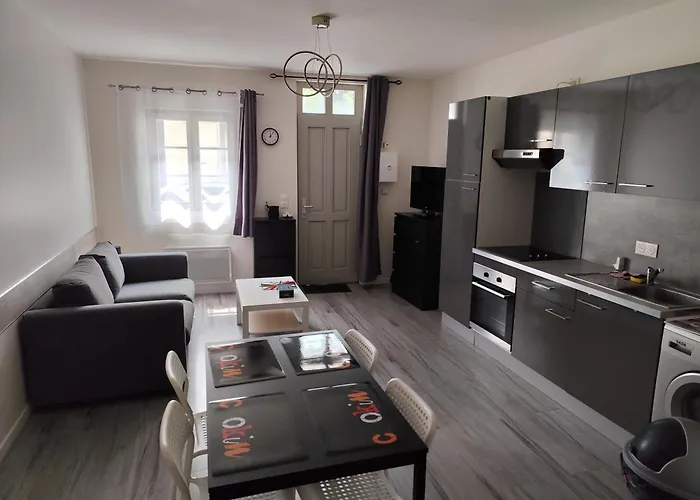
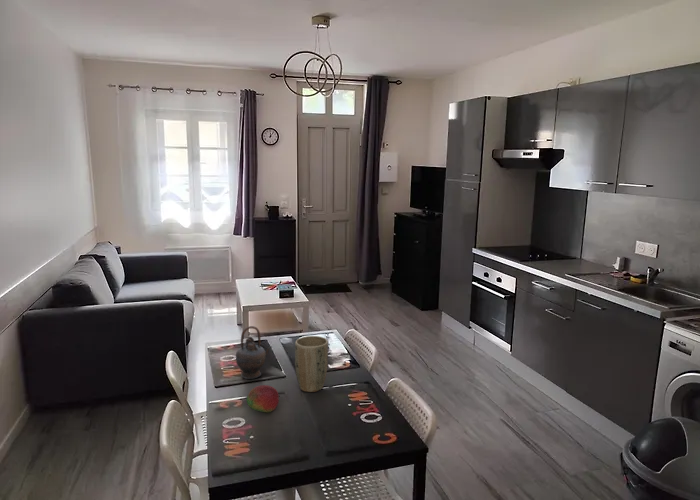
+ fruit (263, 398)
+ teapot (254, 351)
+ plant pot (311, 364)
